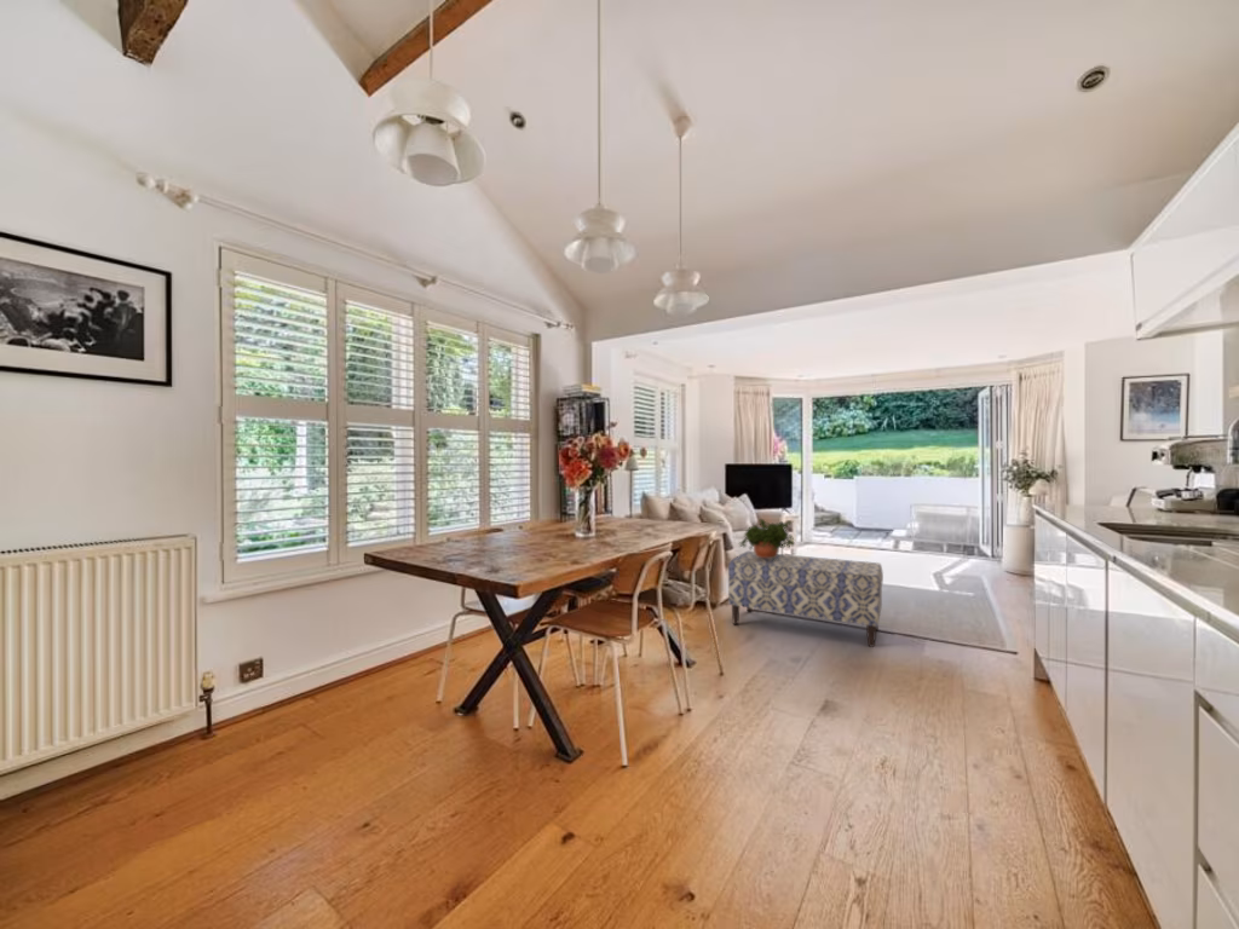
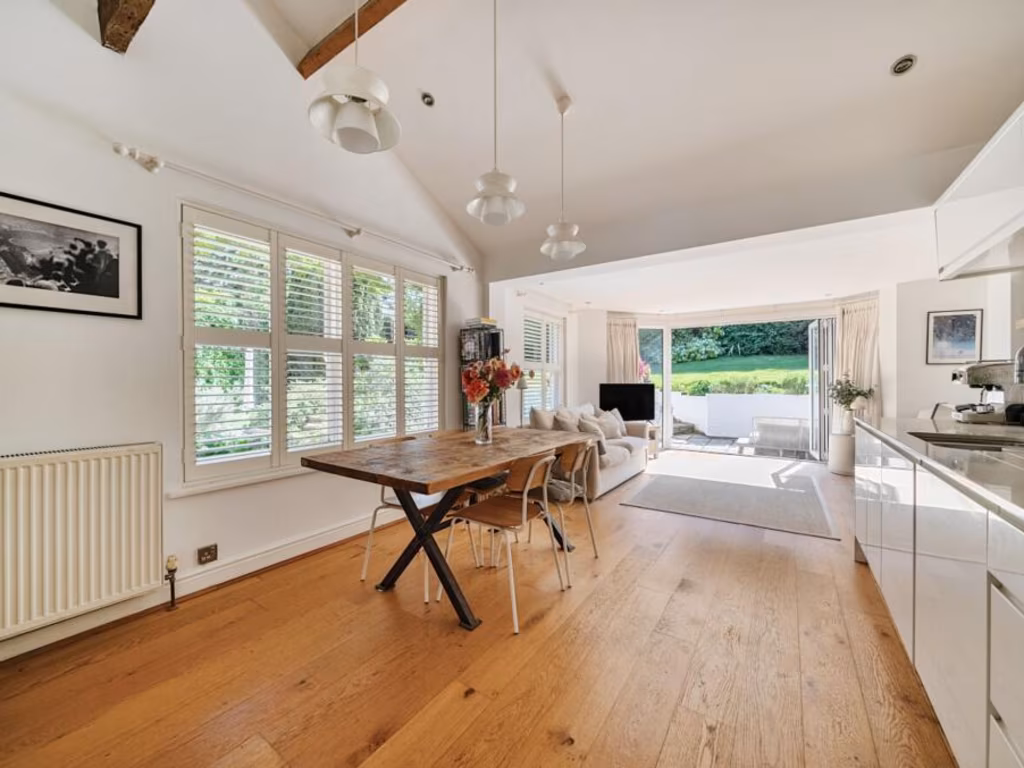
- bench (803, 594)
- potted plant (766, 537)
